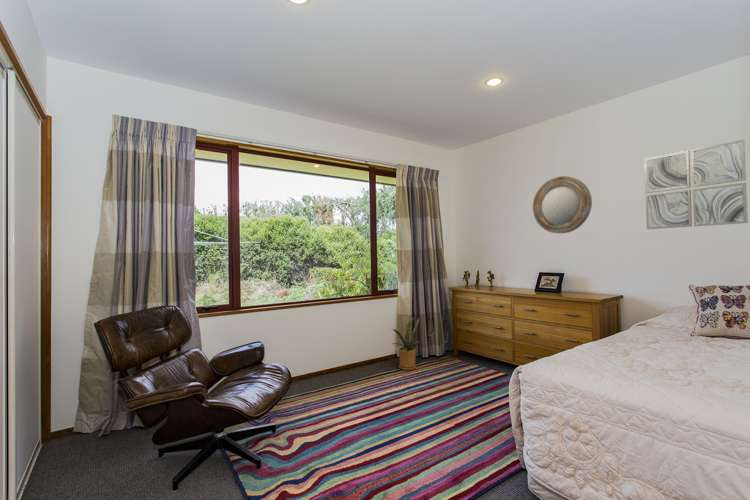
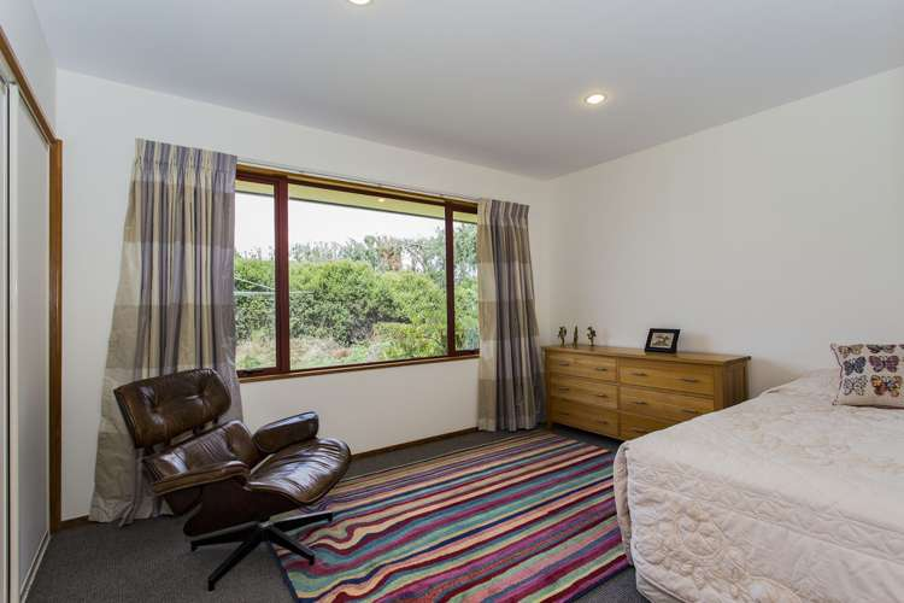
- wall art (690, 187)
- house plant (404, 343)
- home mirror (560, 205)
